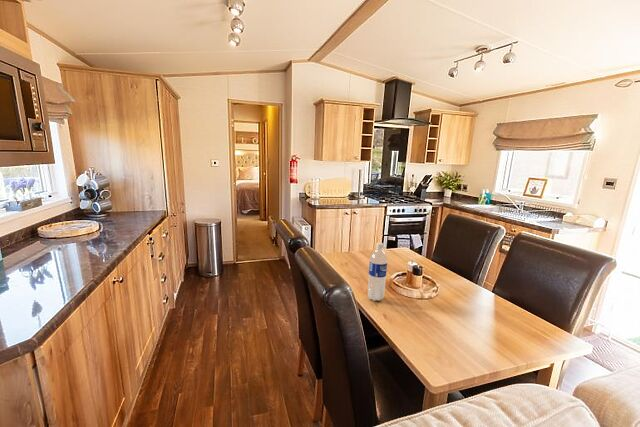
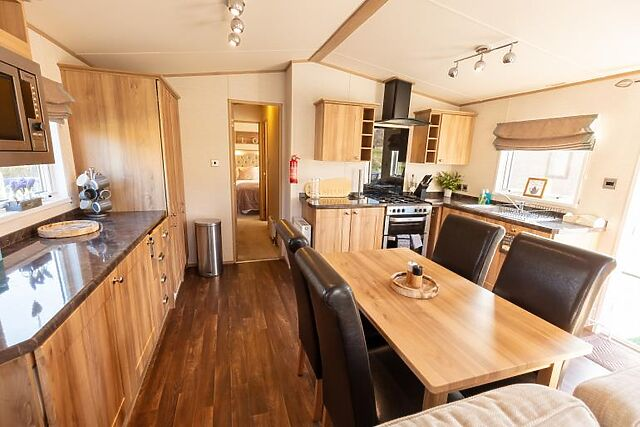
- water bottle (377, 271)
